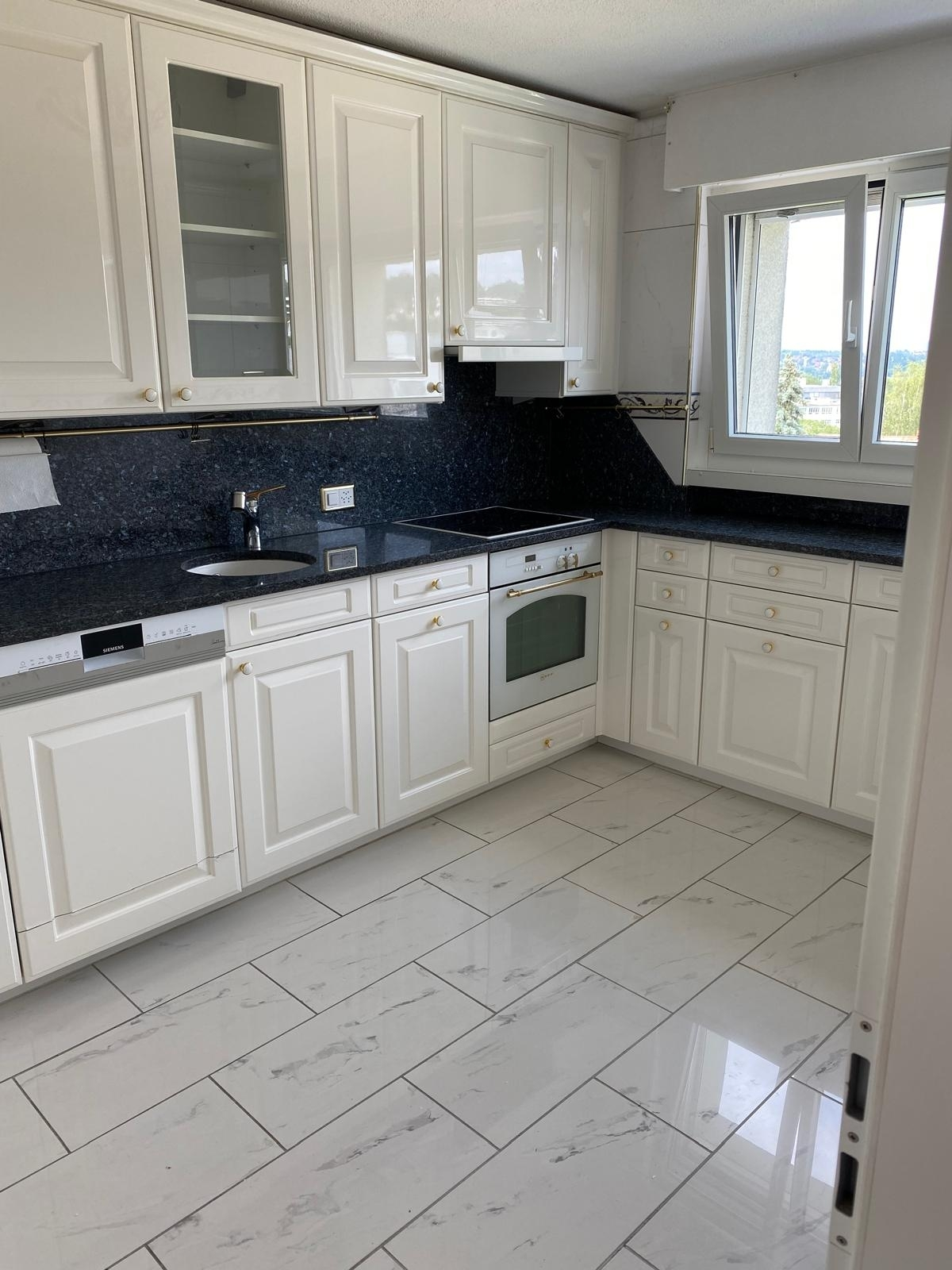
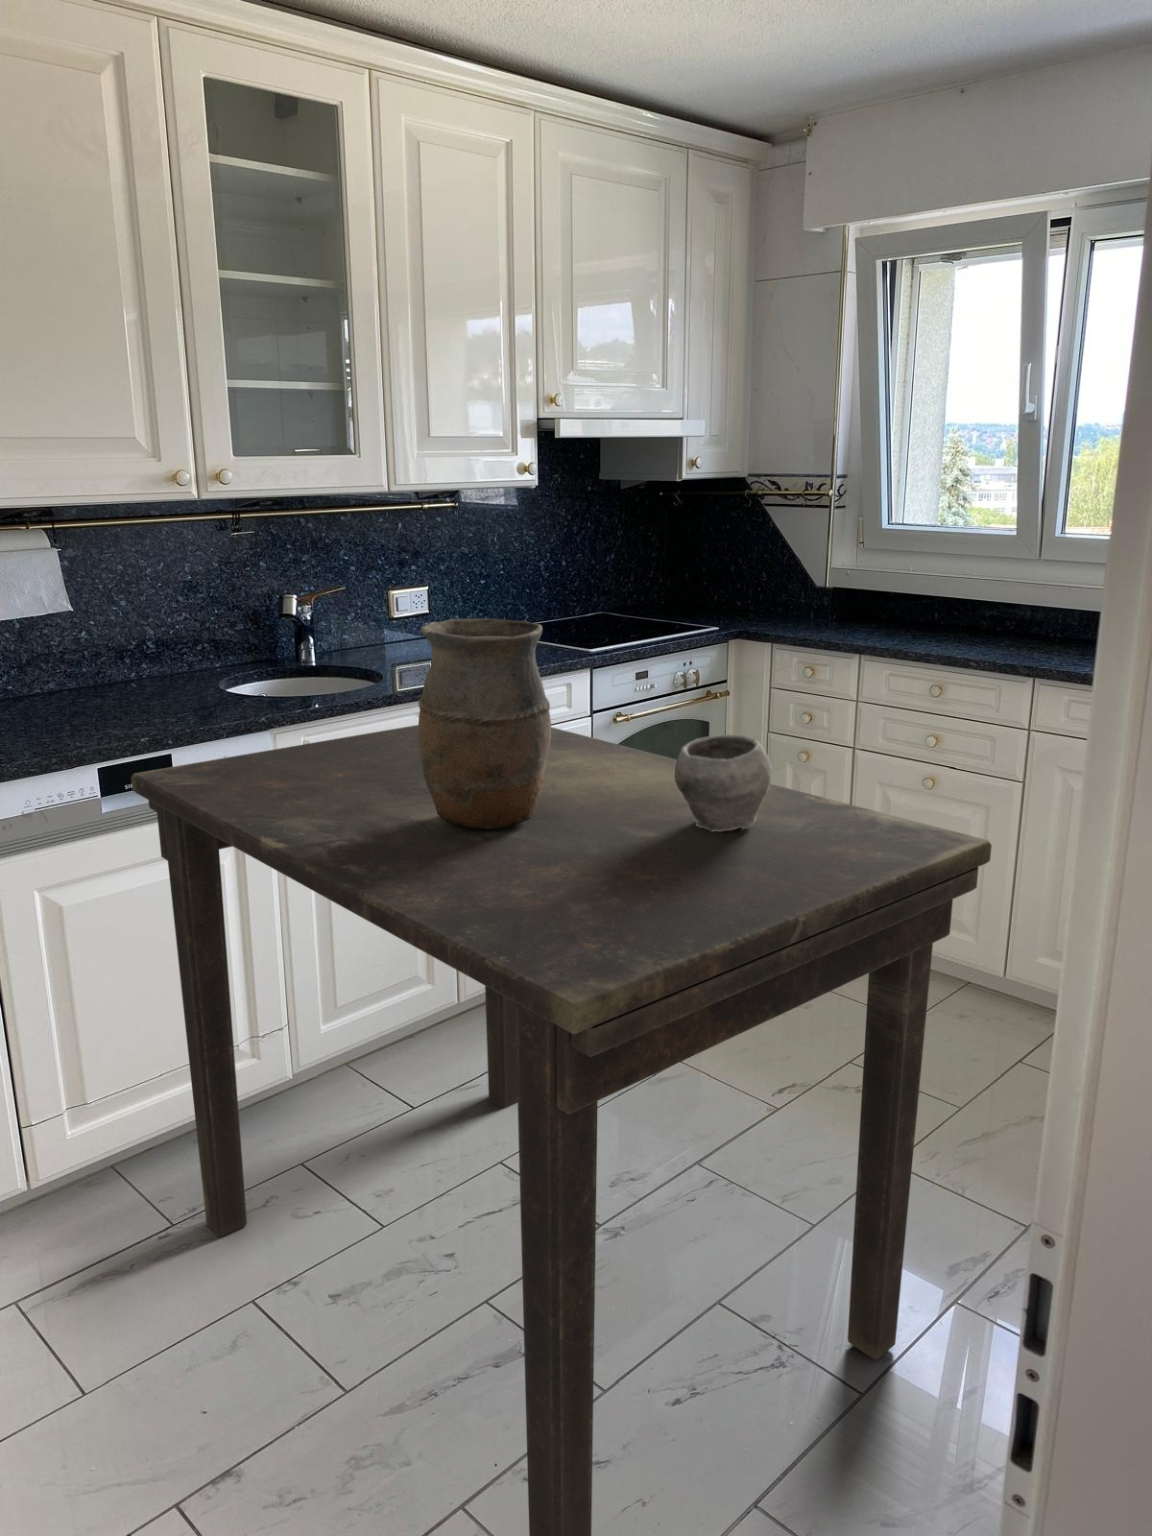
+ bowl (722, 781)
+ vase (484, 723)
+ dining table (523, 1056)
